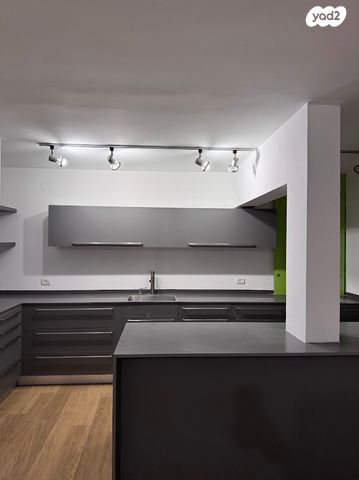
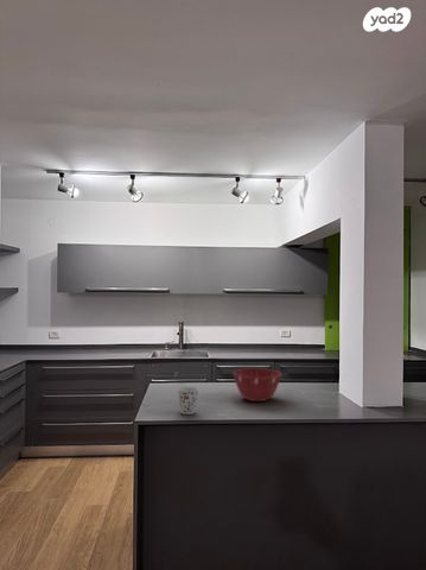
+ mixing bowl (256, 385)
+ cup (187, 400)
